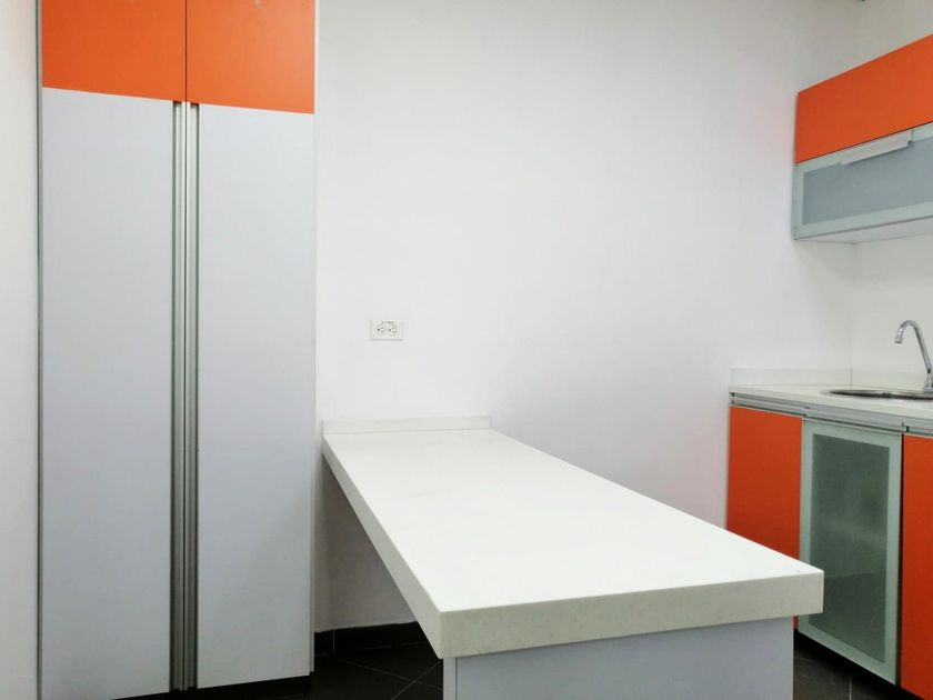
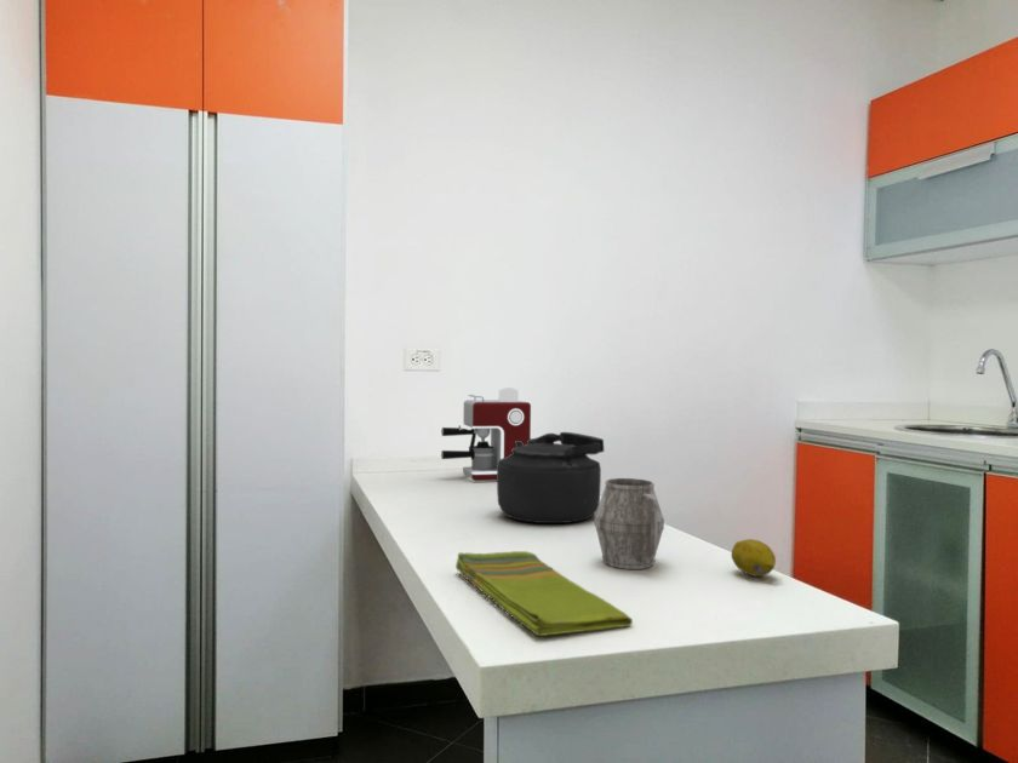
+ coffee maker (482, 432)
+ kettle (549, 474)
+ dish towel (533, 585)
+ fruit (754, 557)
+ mug (633, 523)
